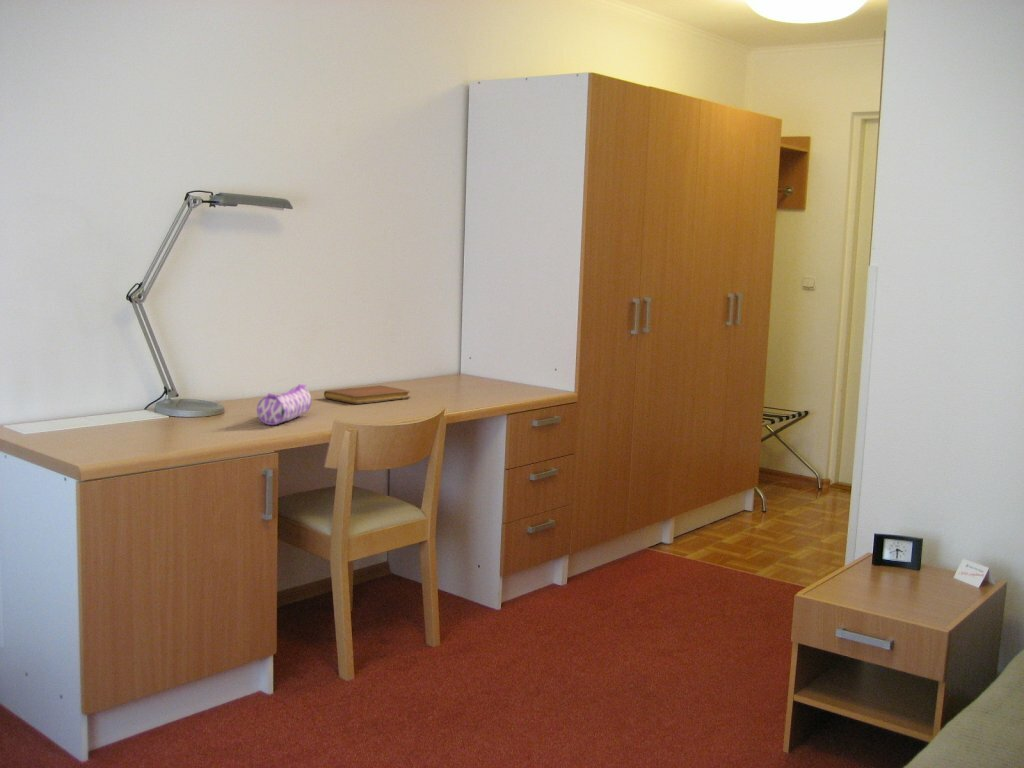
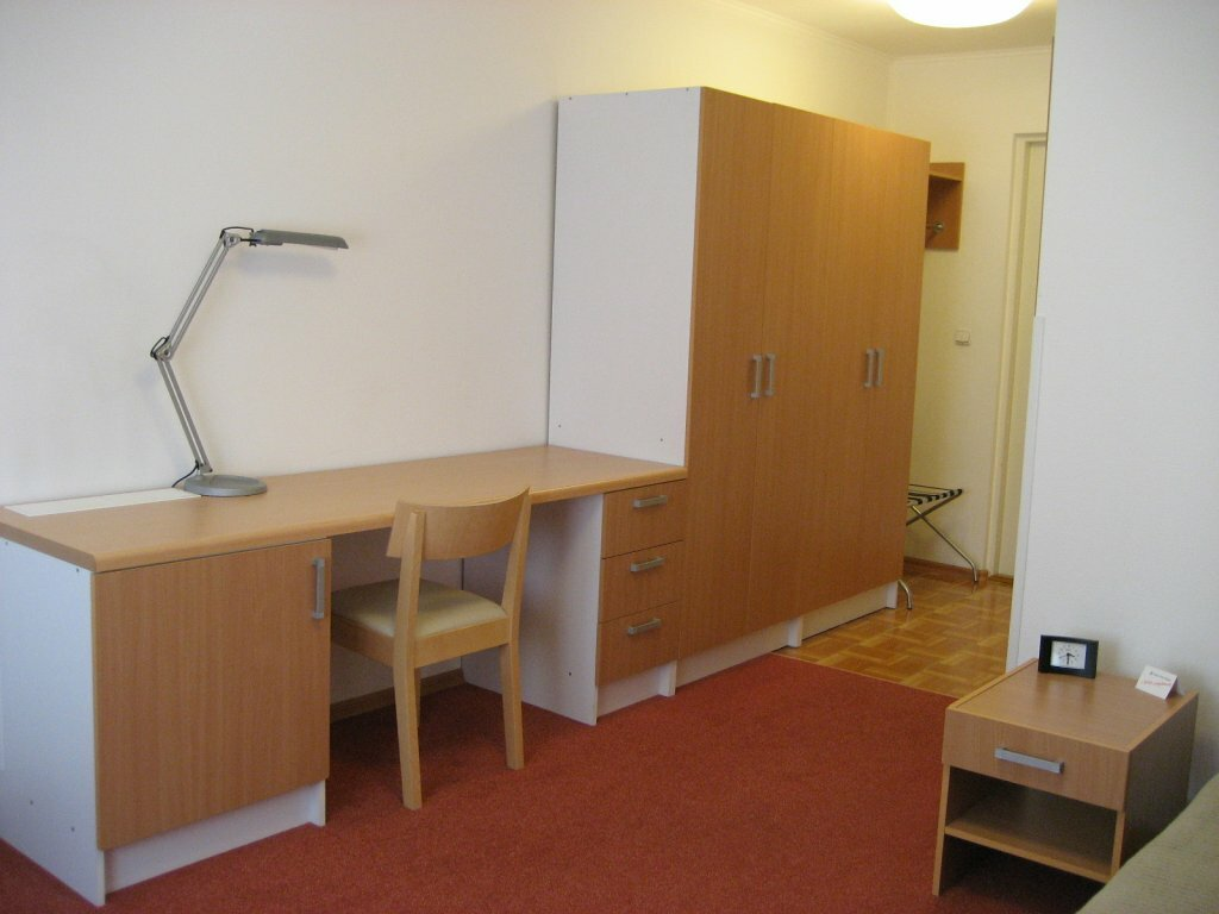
- notebook (367, 394)
- pencil case (284, 404)
